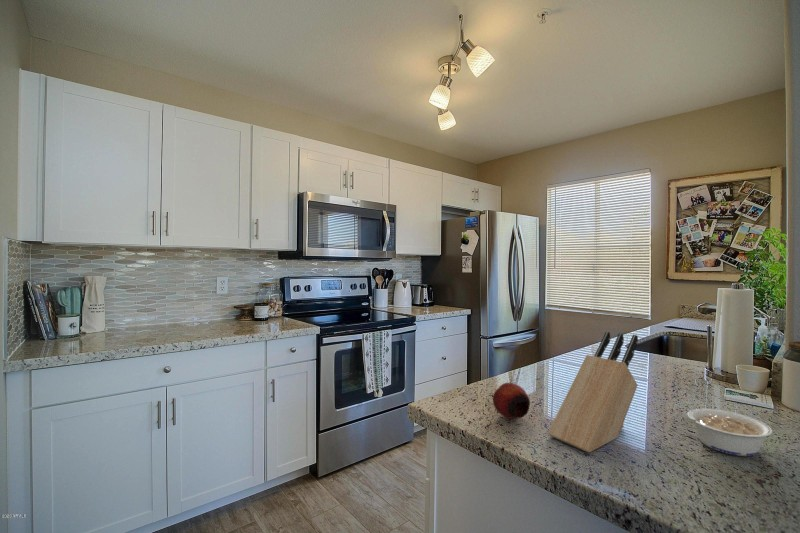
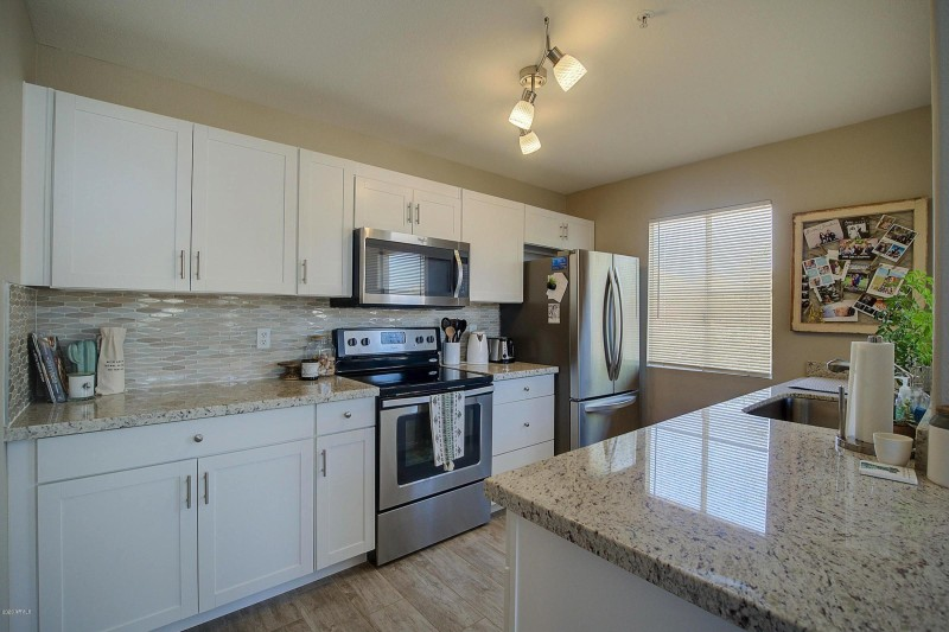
- legume (726, 431)
- knife block (598, 383)
- apple (512, 401)
